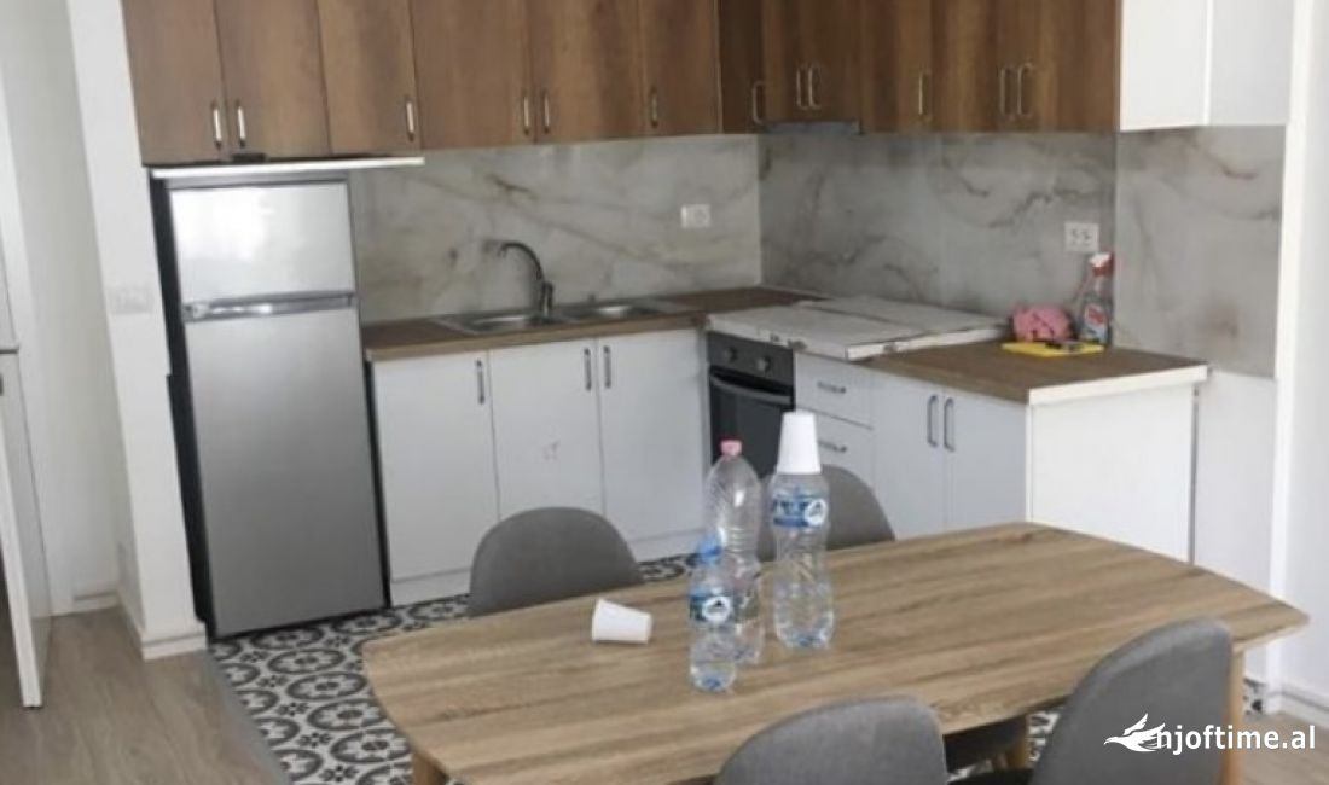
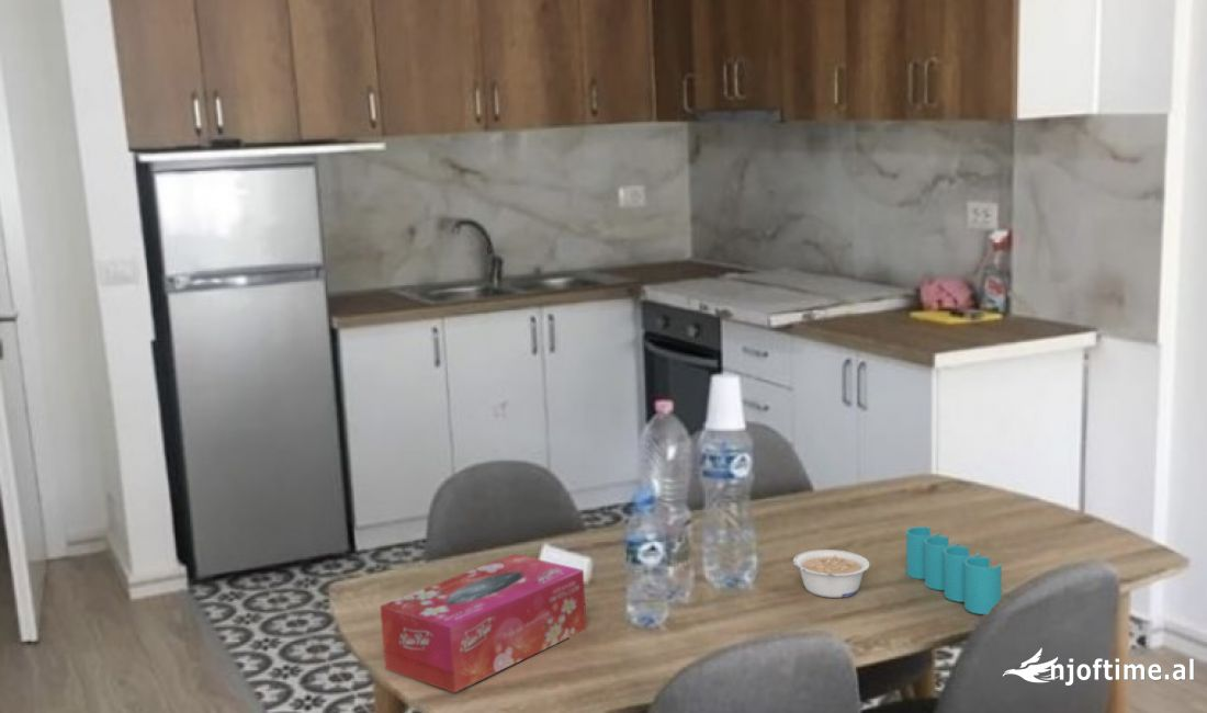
+ legume (833, 573)
+ tissue box (486, 618)
+ pen holder (951, 568)
